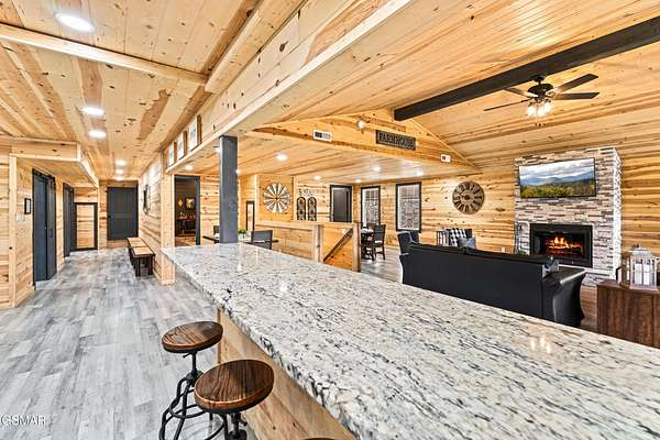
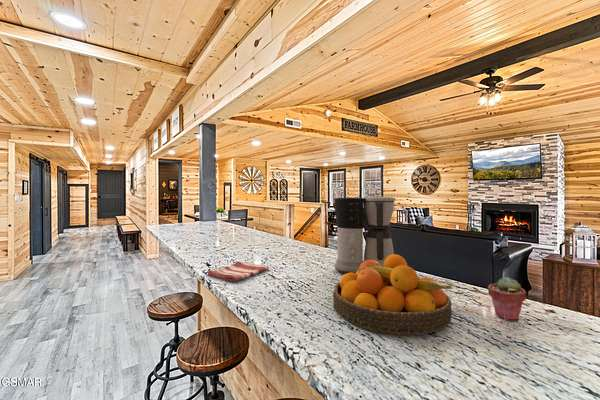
+ fruit bowl (388, 284)
+ dish towel (239, 270)
+ potted succulent (506, 296)
+ coffee maker (362, 234)
